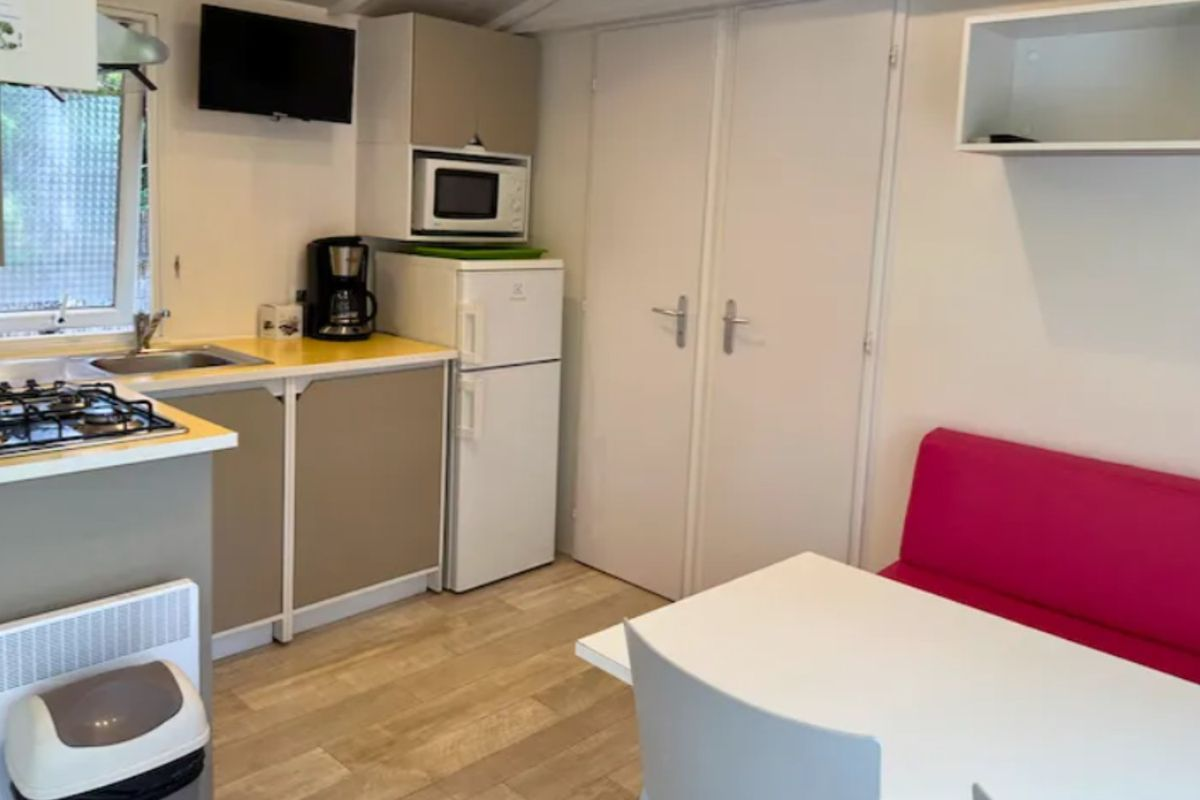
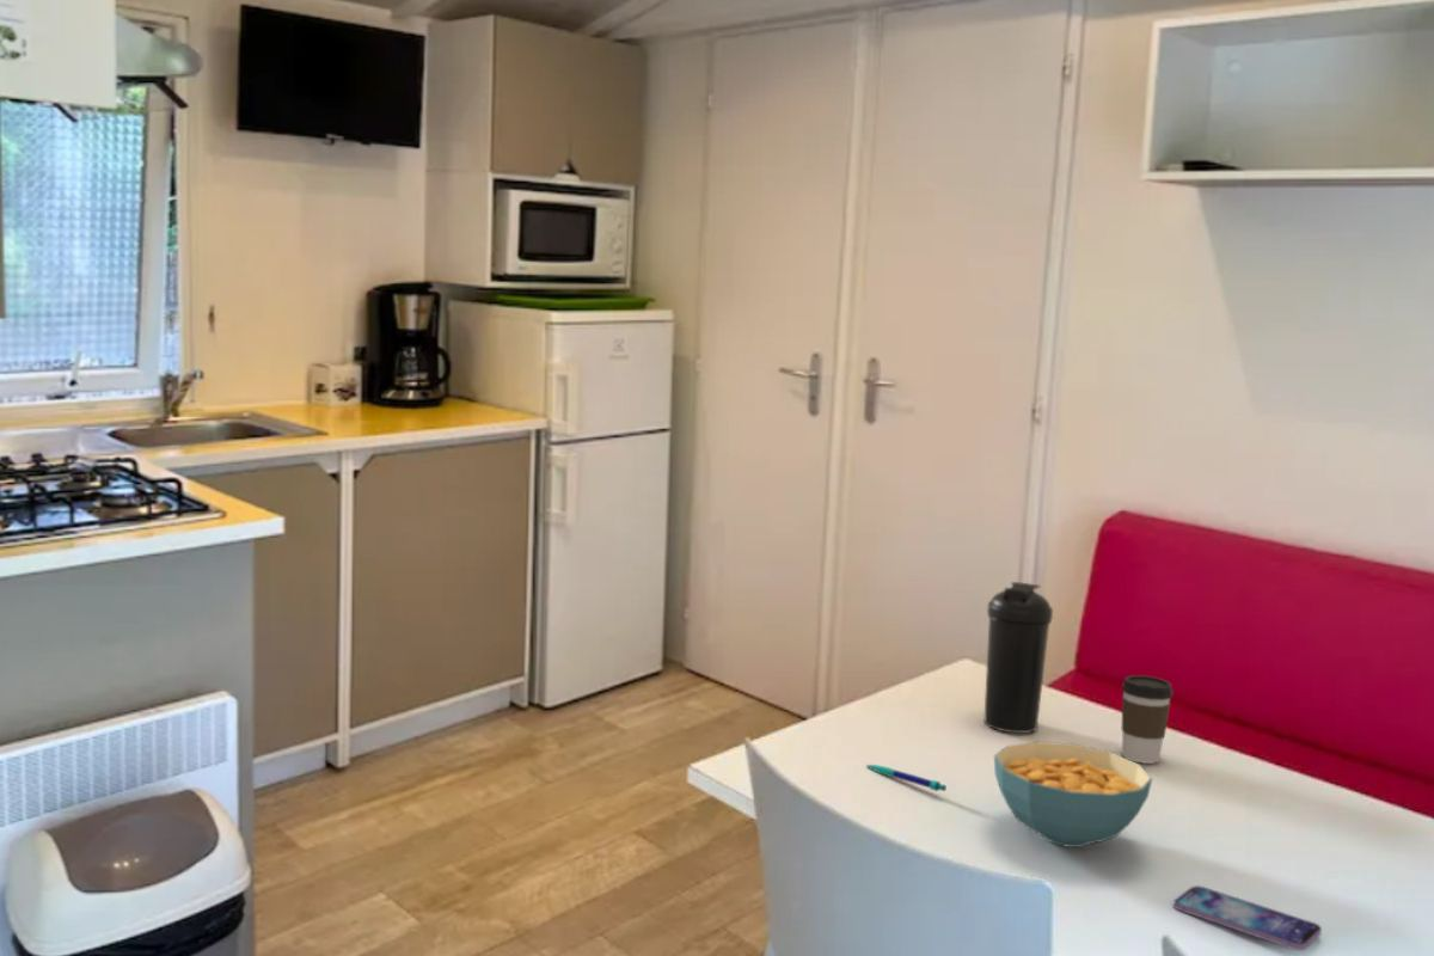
+ pen (903, 776)
+ water bottle (1016, 655)
+ coffee cup (1144, 719)
+ smartphone (1245, 917)
+ cereal bowl (1068, 802)
